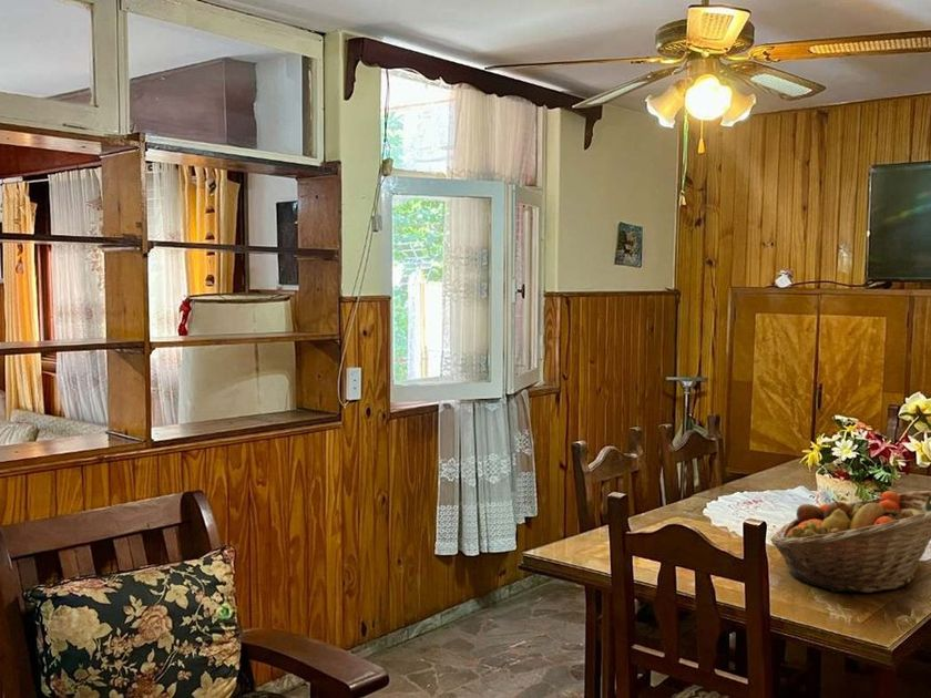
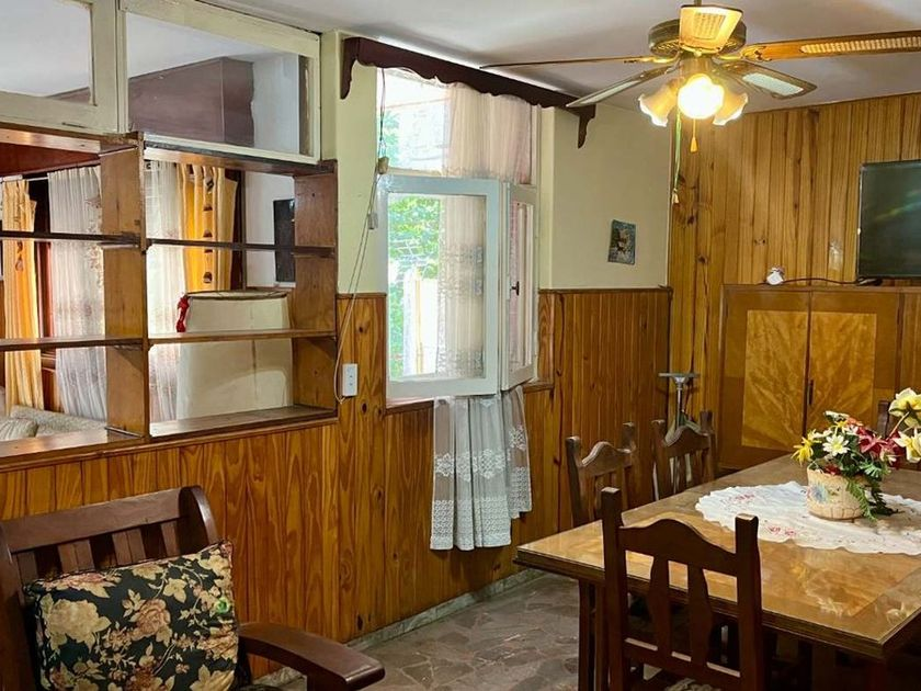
- fruit basket (860, 532)
